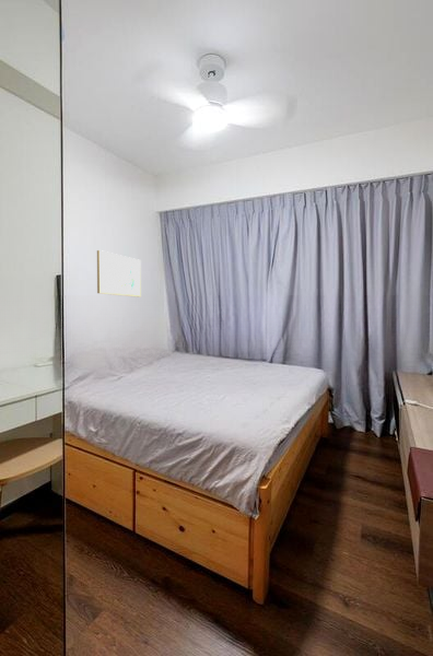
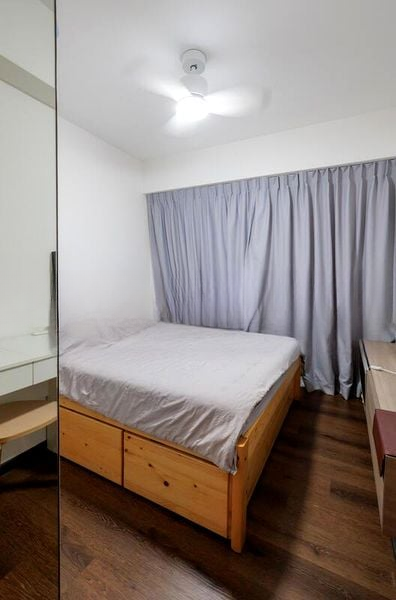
- wall art (120, 276)
